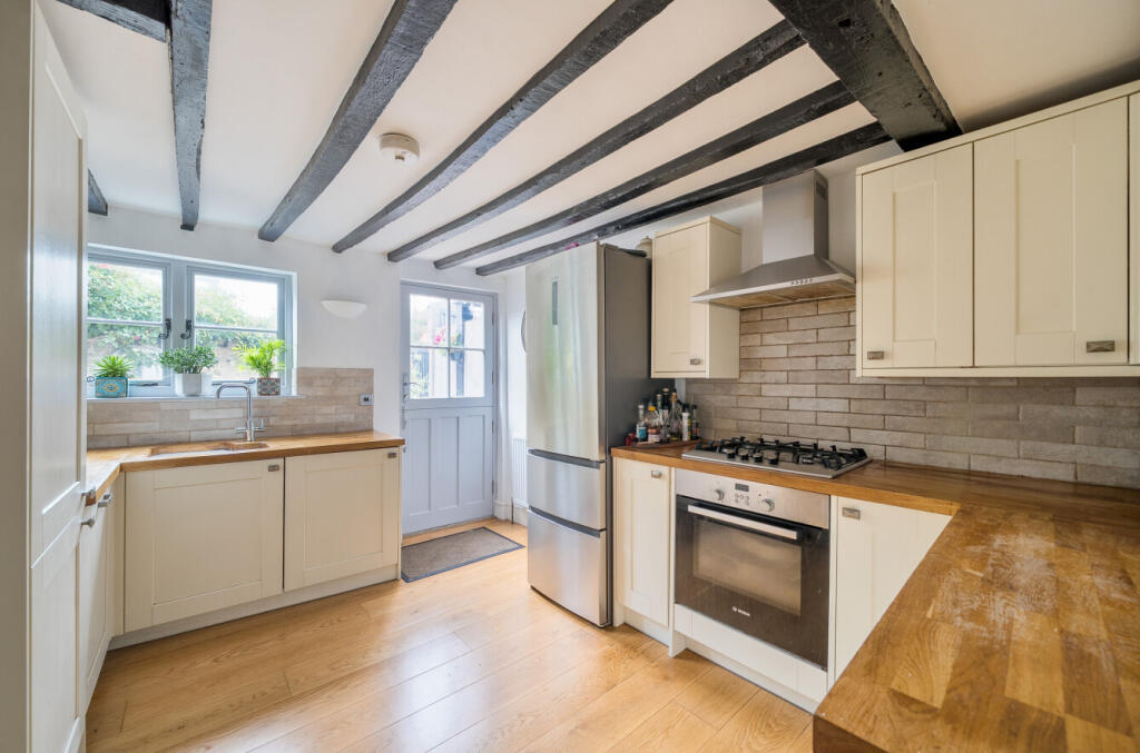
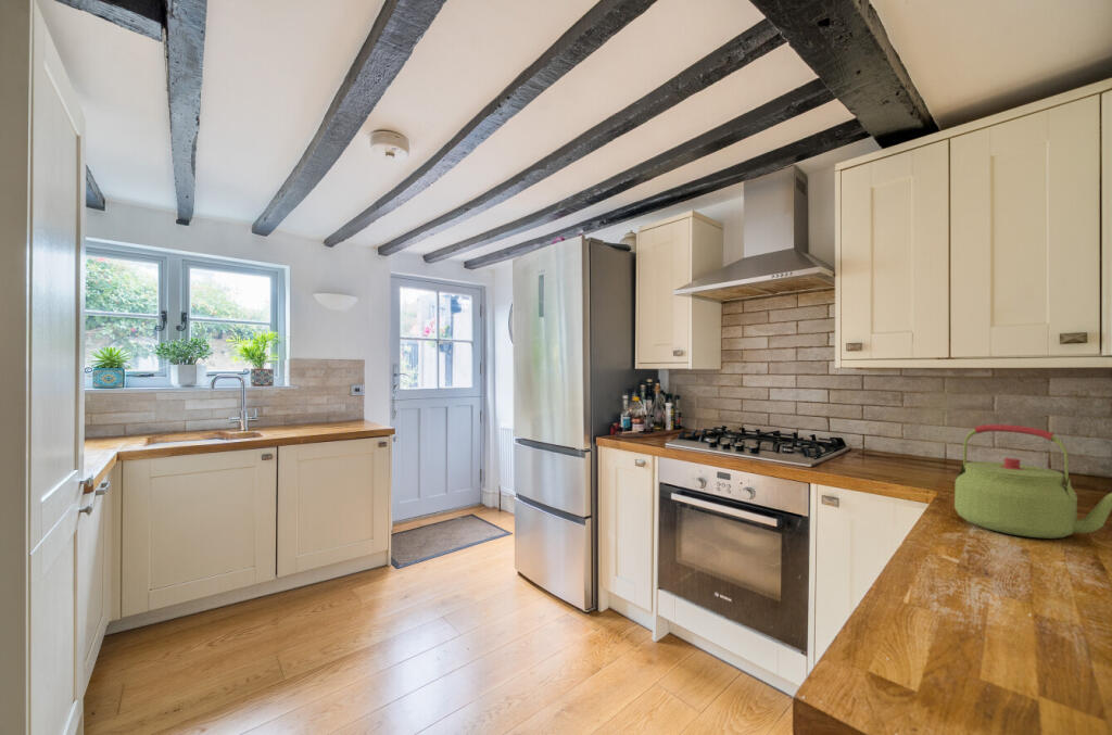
+ kettle (1029, 478)
